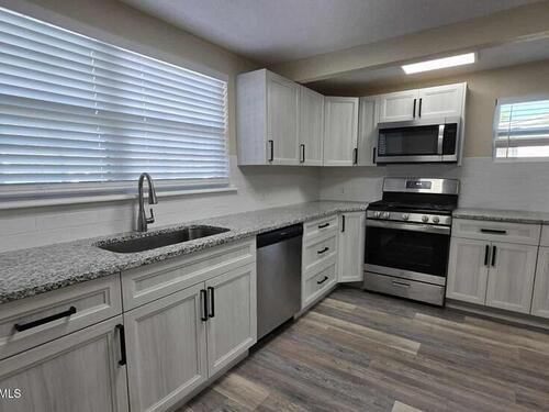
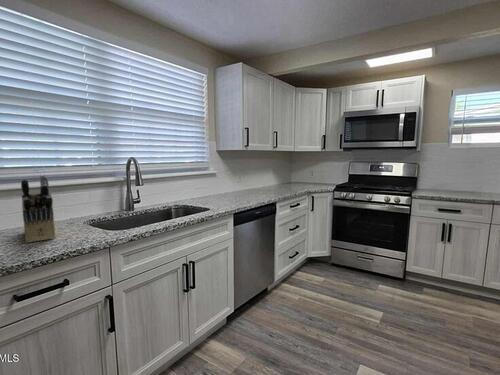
+ knife block (37, 206)
